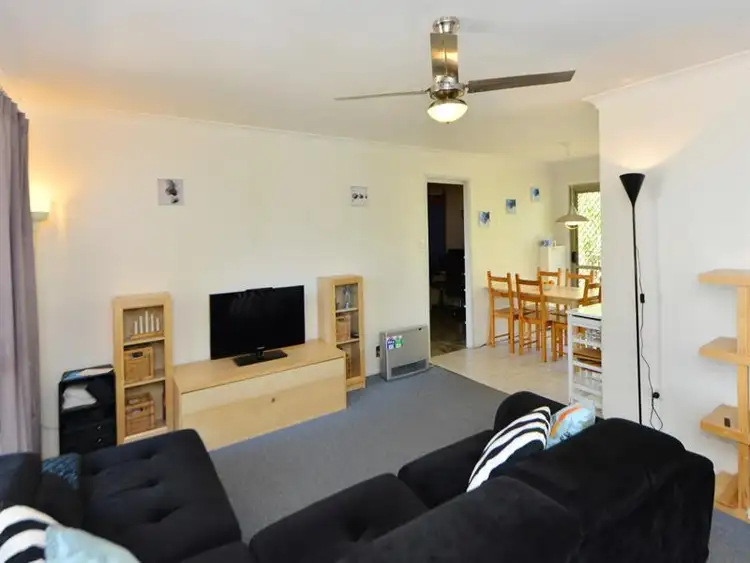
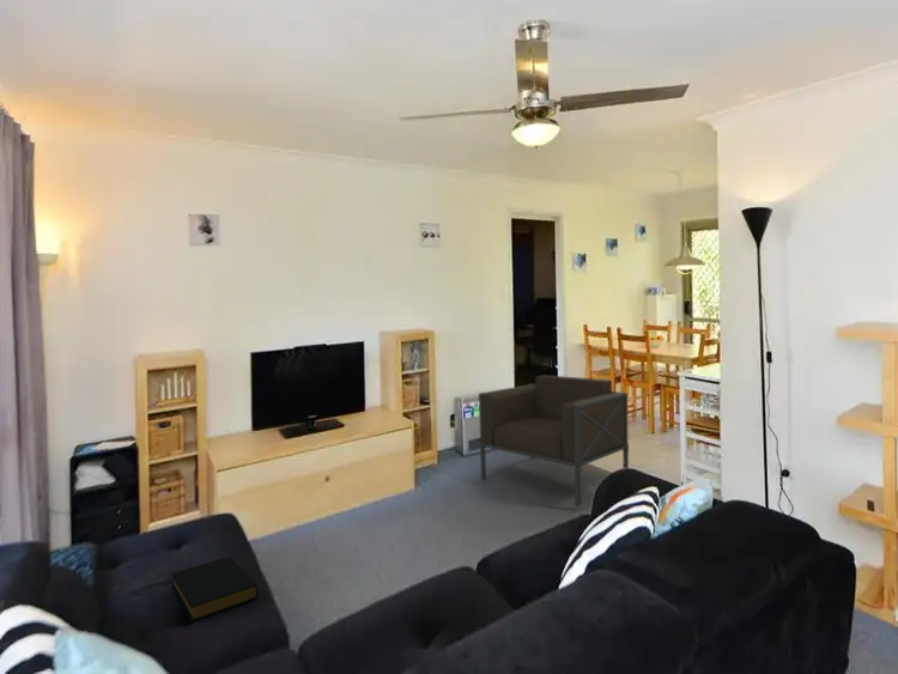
+ hardback book (213, 584)
+ armchair (551, 431)
